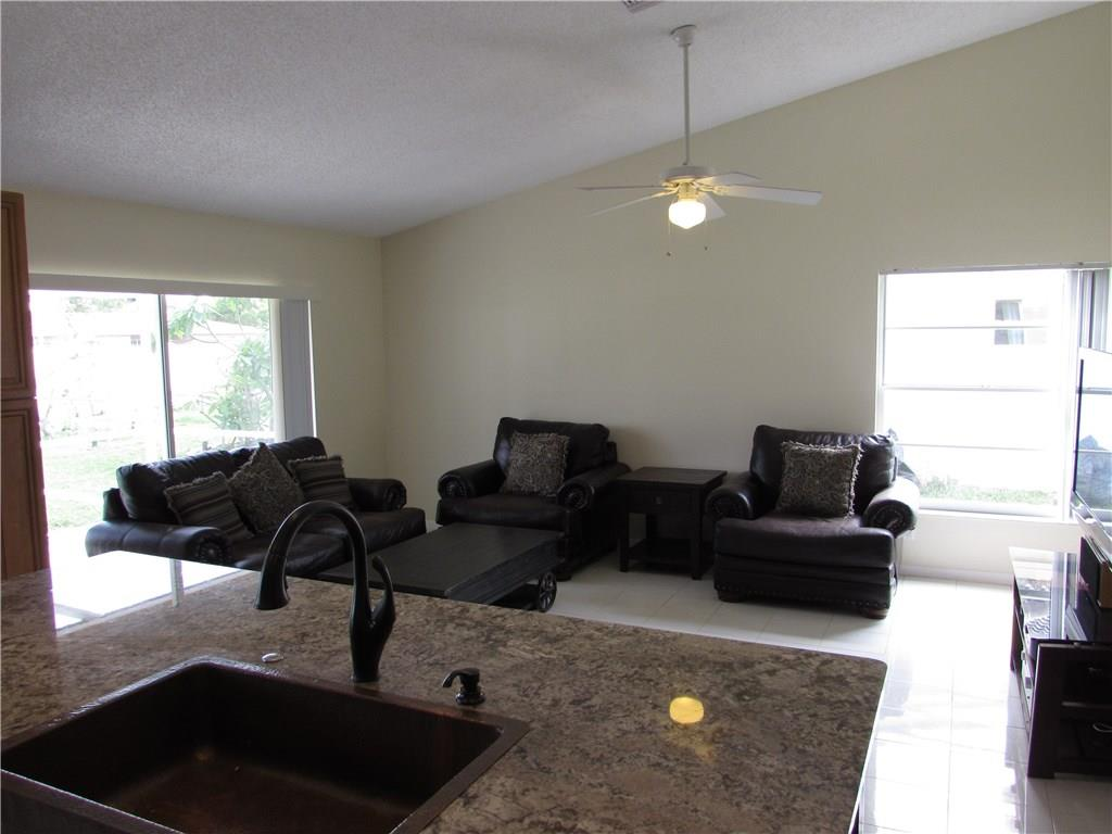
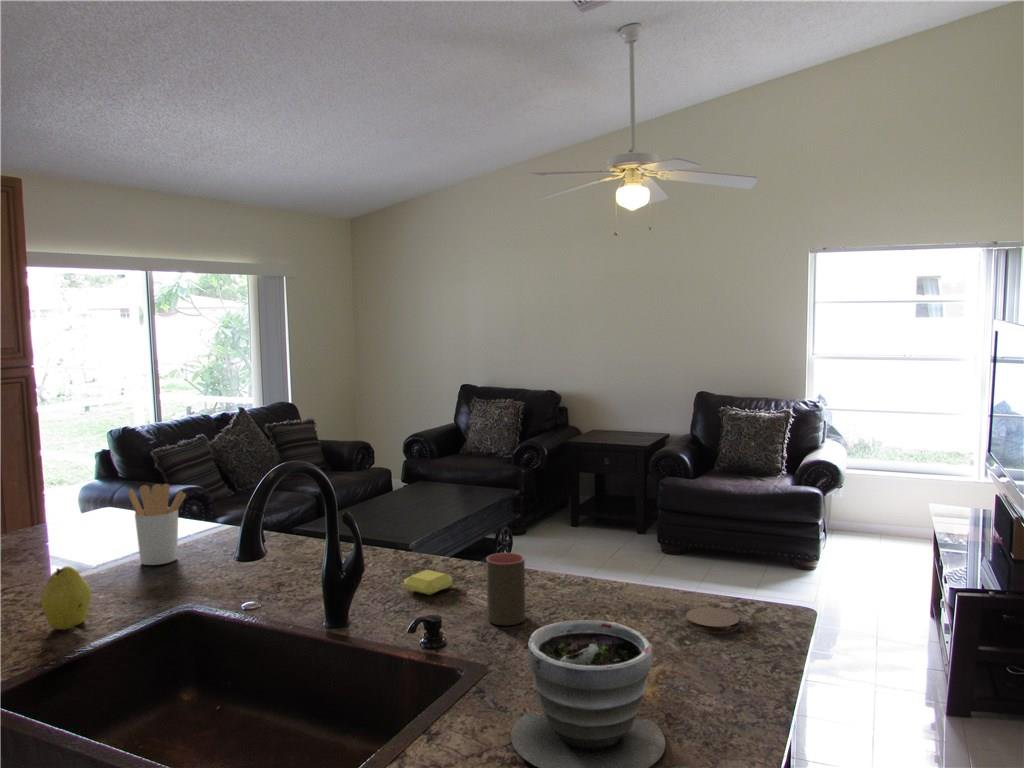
+ coaster (712, 620)
+ fruit (65, 596)
+ planter (587, 690)
+ soap bar (428, 582)
+ utensil holder (156, 521)
+ cup (505, 588)
